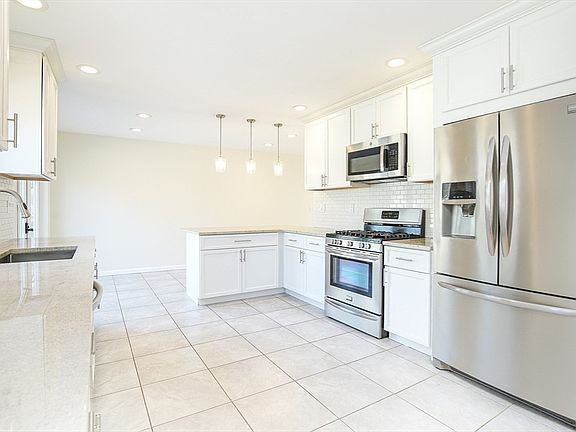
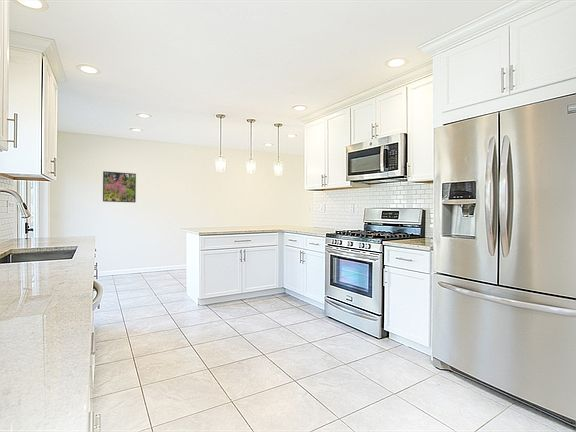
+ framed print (119, 187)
